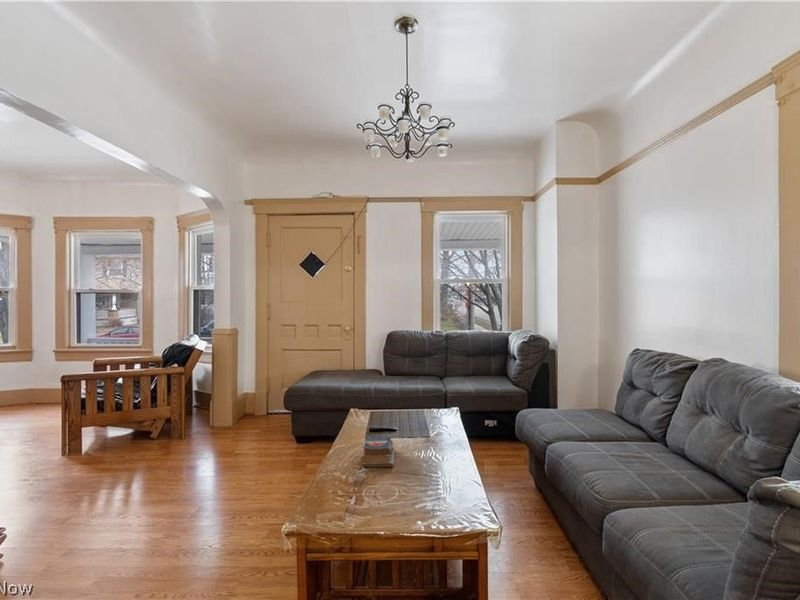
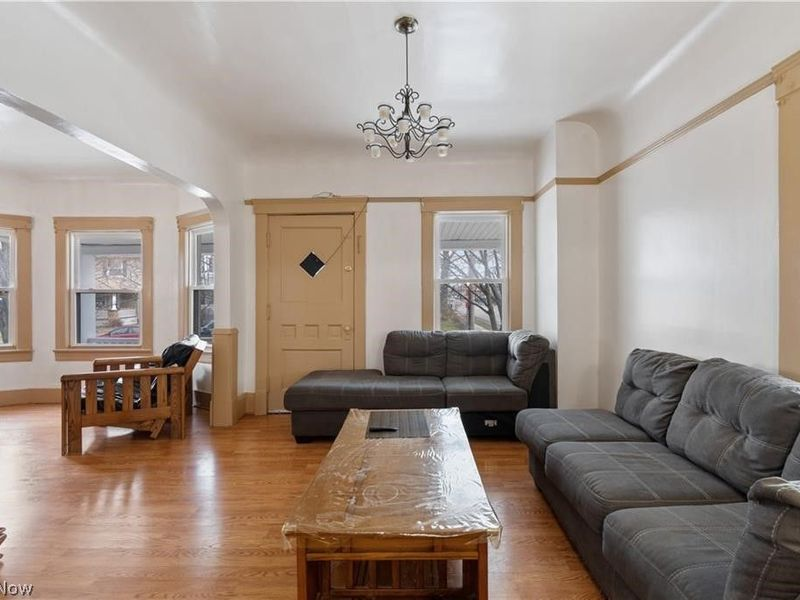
- books (379, 449)
